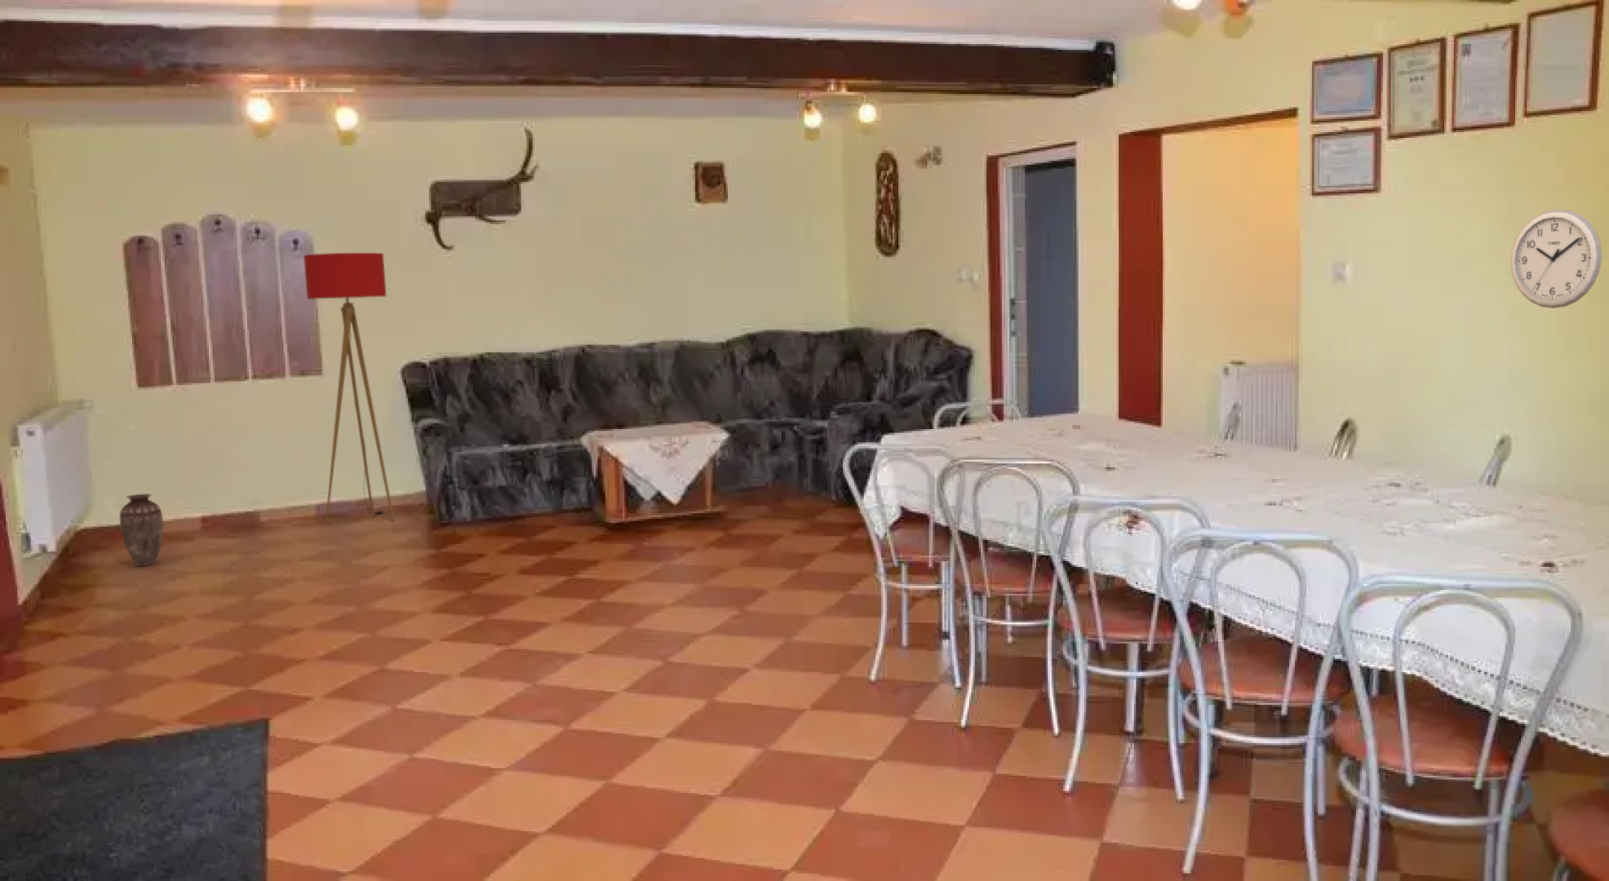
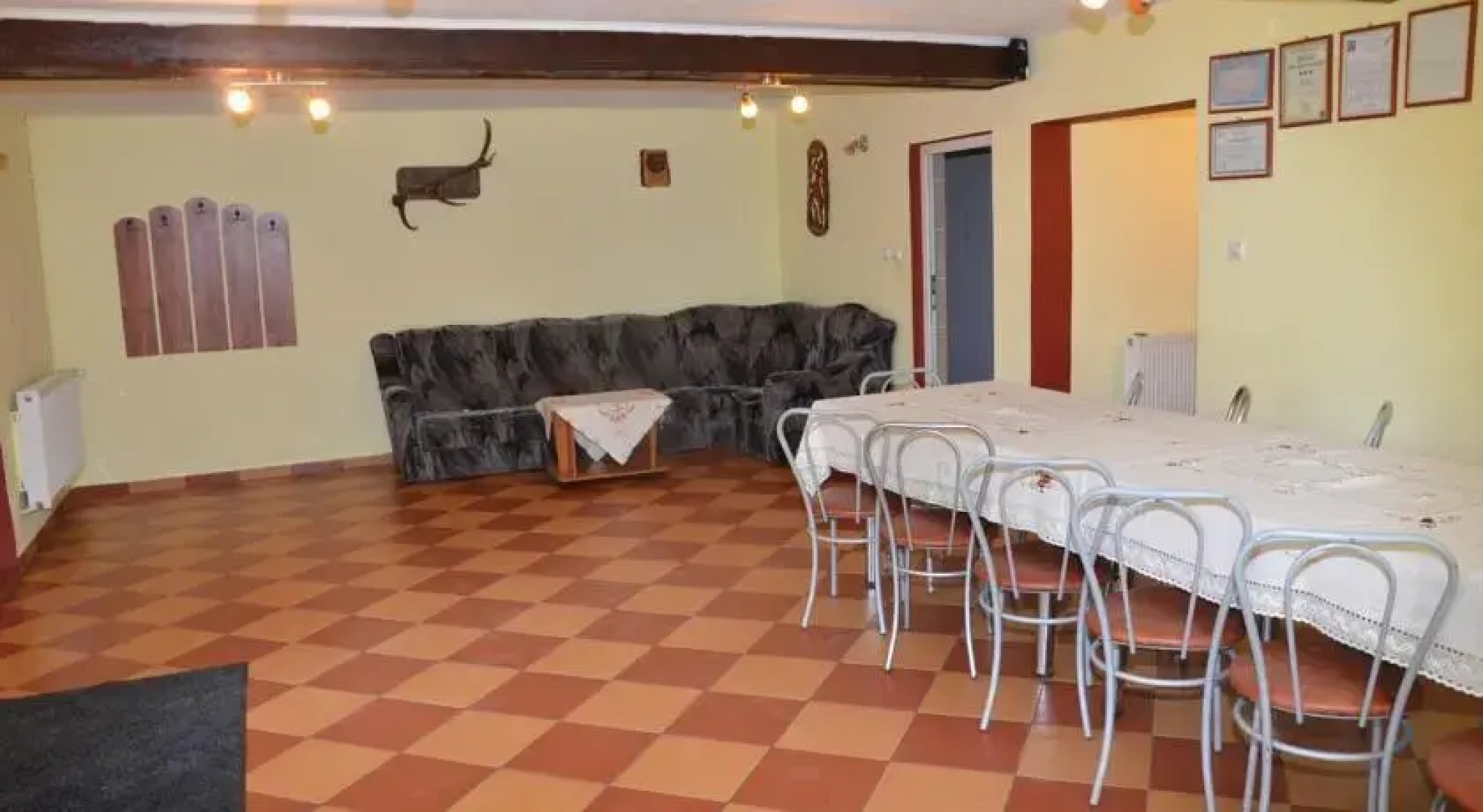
- wall clock (1553, 258)
- vase (142, 529)
- floor lamp (354, 387)
